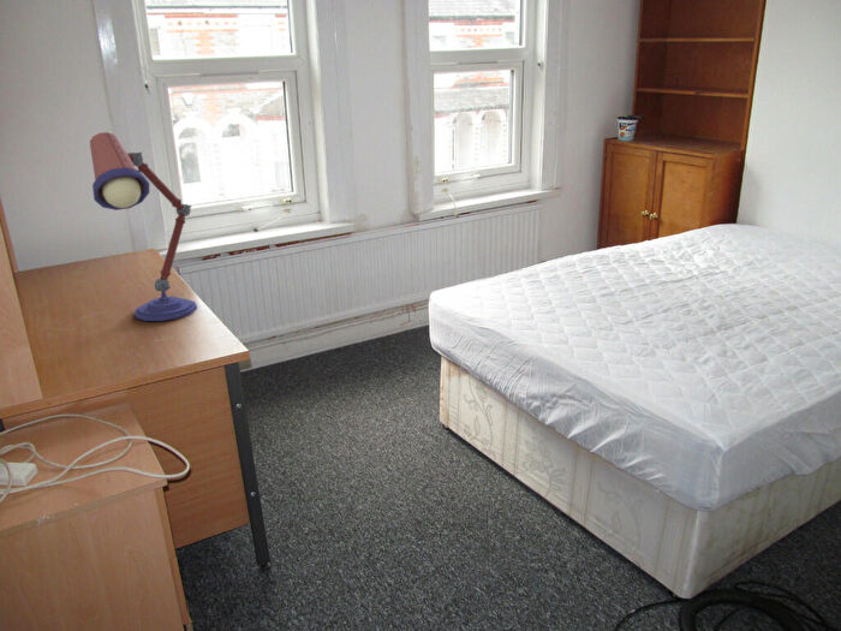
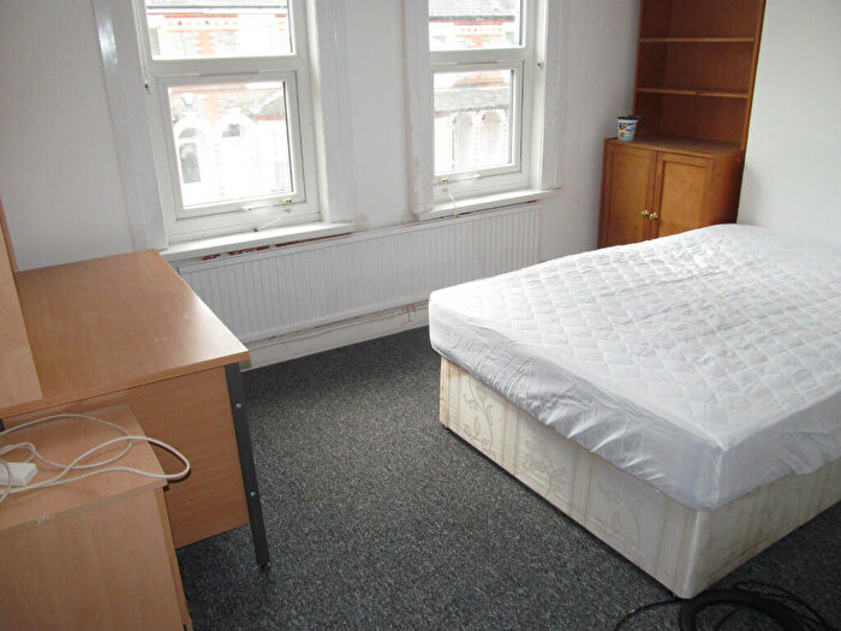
- desk lamp (172, 234)
